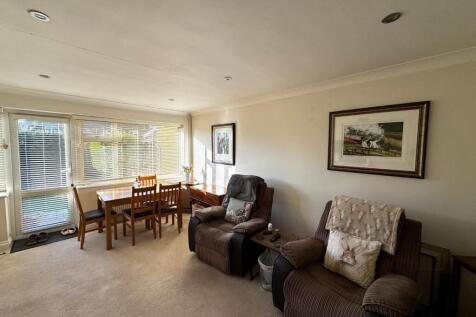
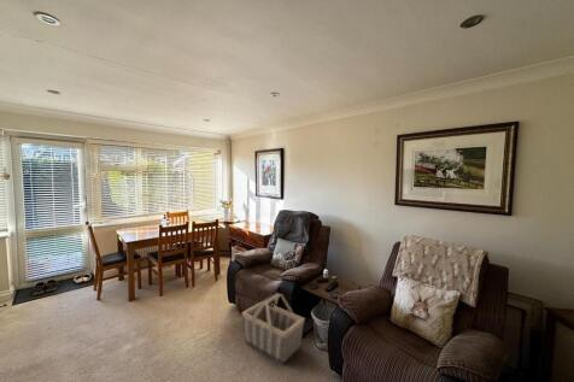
+ basket (273, 321)
